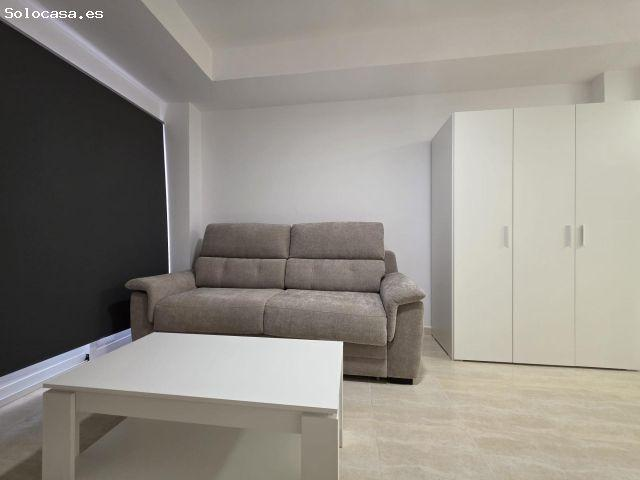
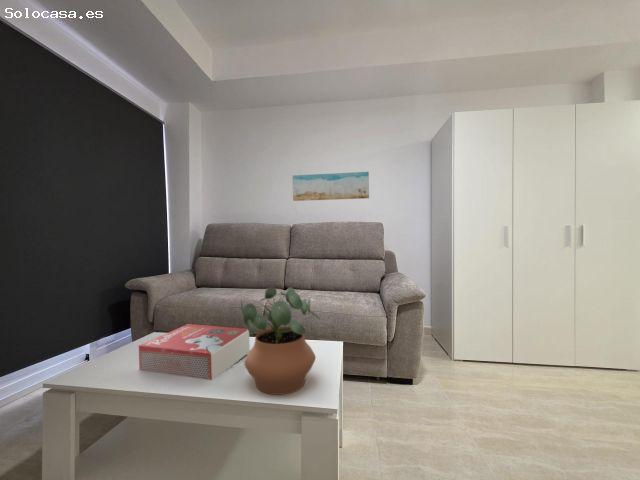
+ potted plant (283, 332)
+ wall art (330, 186)
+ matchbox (198, 348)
